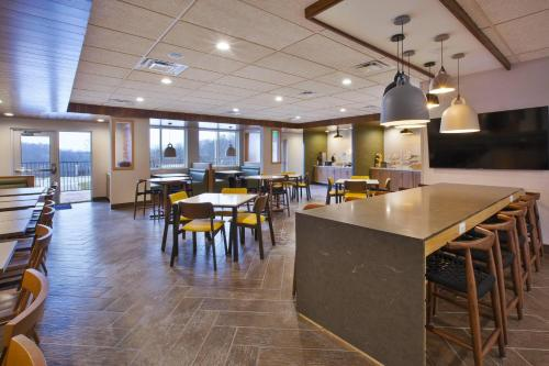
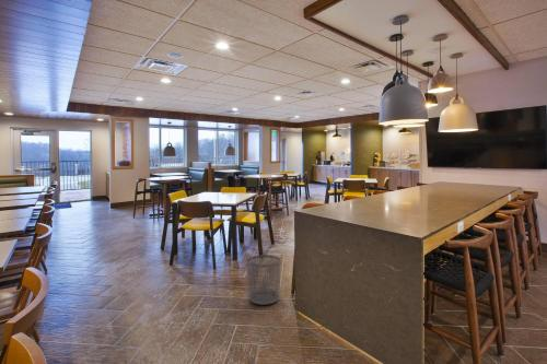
+ waste bin (263, 279)
